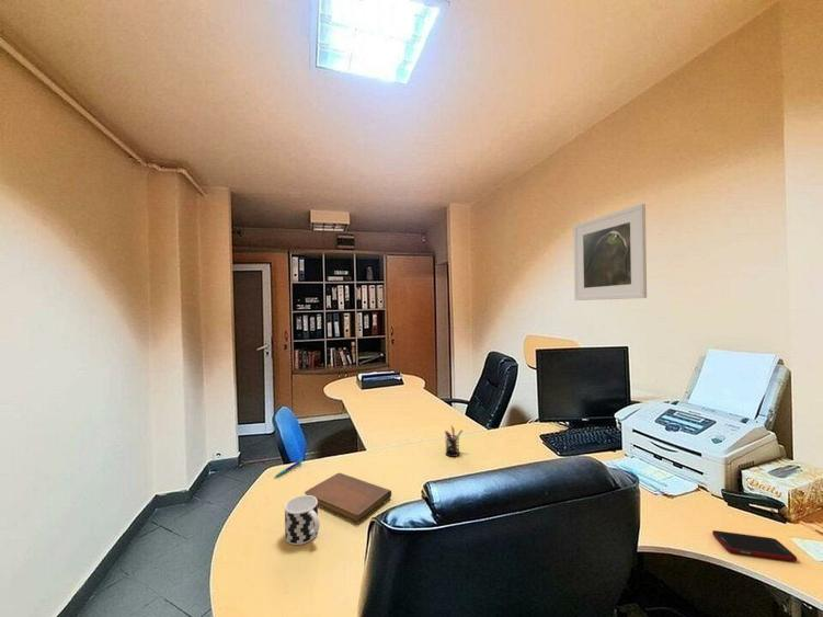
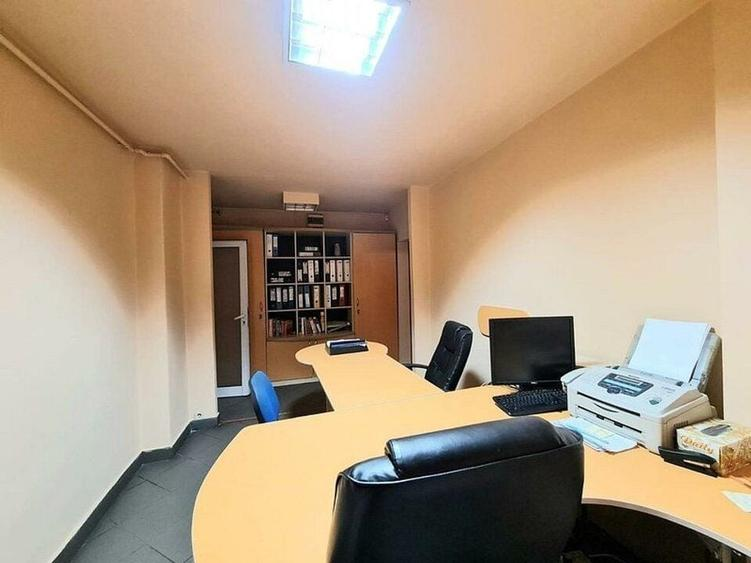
- cell phone (752, 545)
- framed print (605, 258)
- notebook (347, 494)
- pen (288, 468)
- cup (305, 521)
- pen holder (454, 439)
